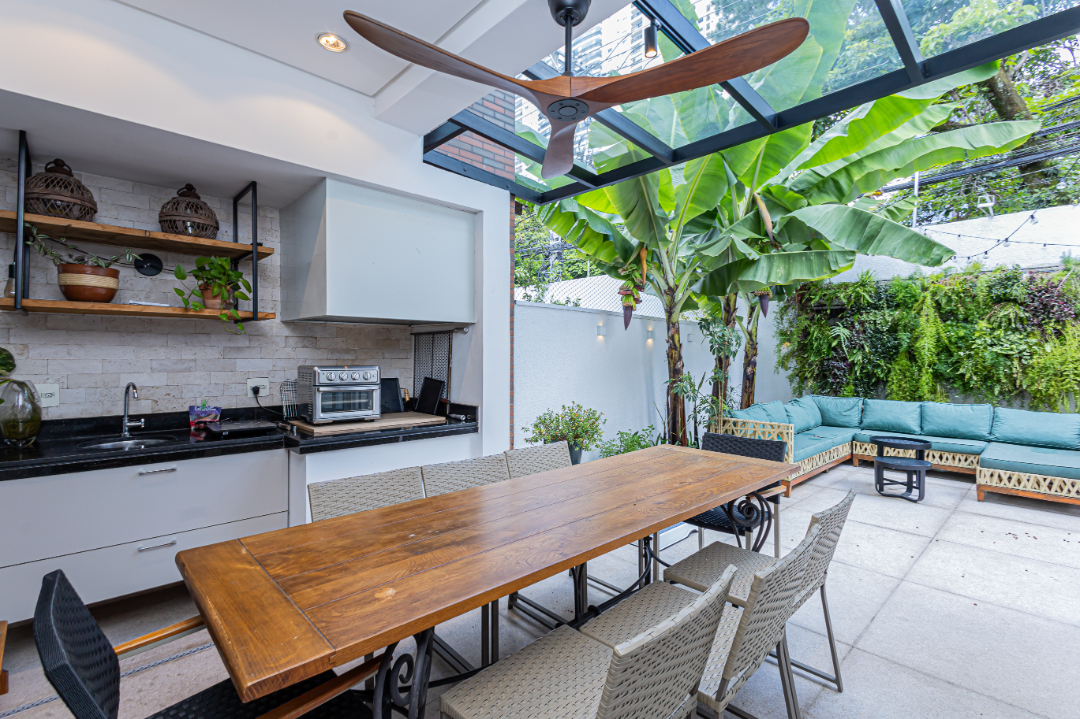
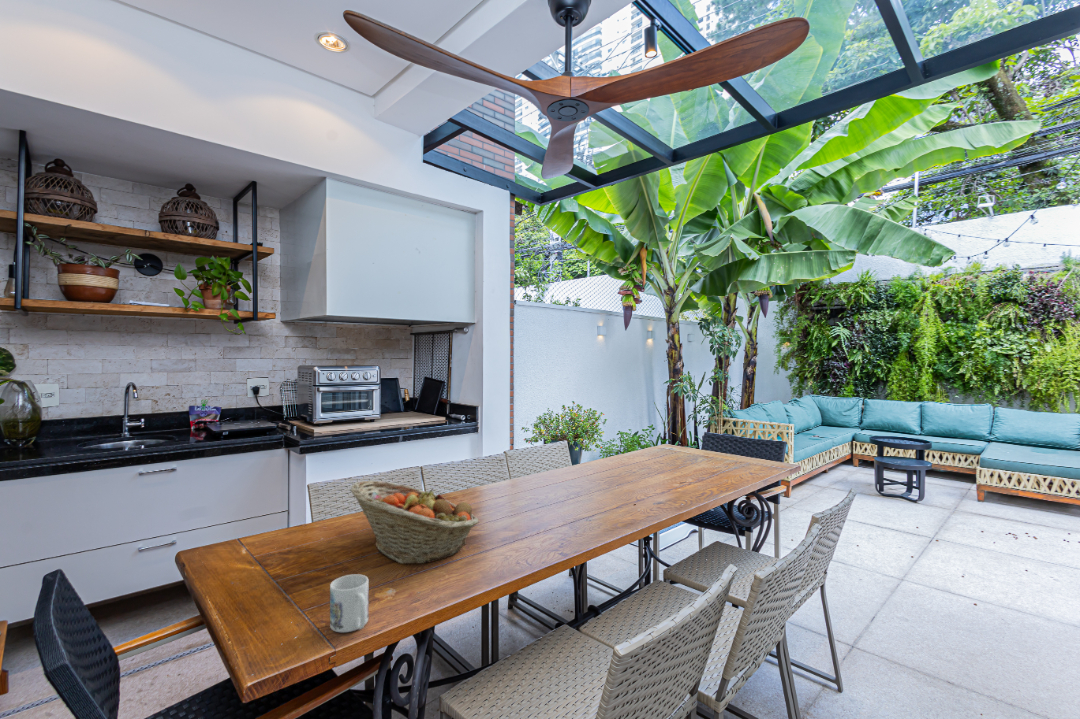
+ fruit basket (414, 513)
+ mug (352, 605)
